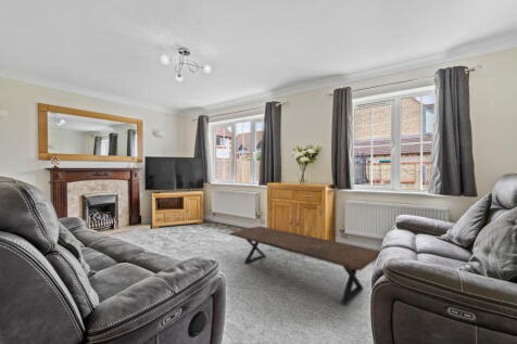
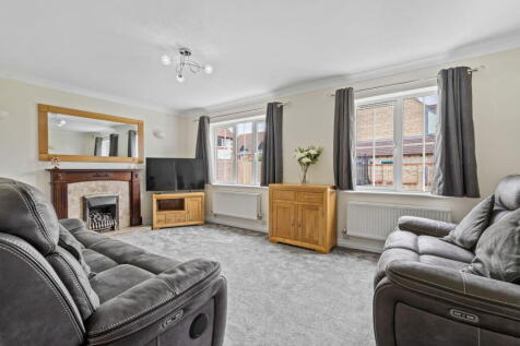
- coffee table (297, 253)
